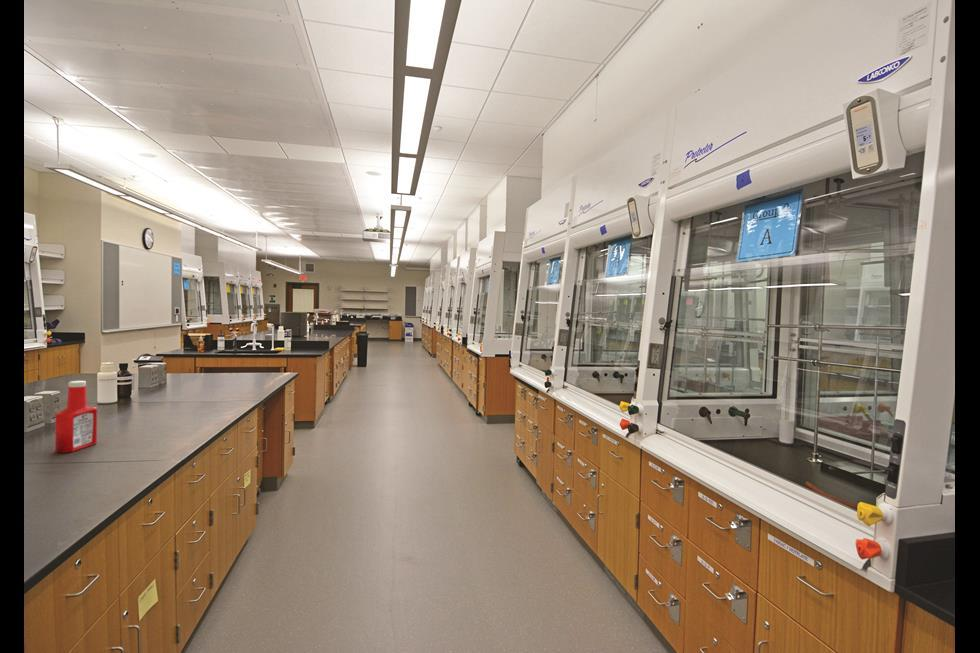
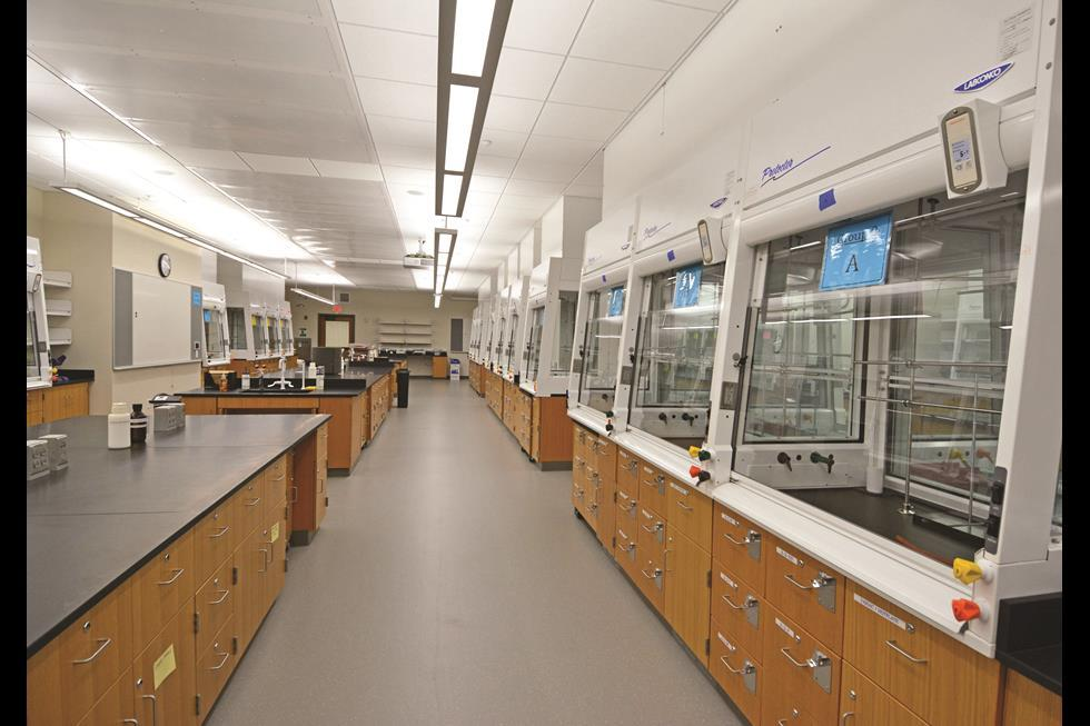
- soap bottle (76, 414)
